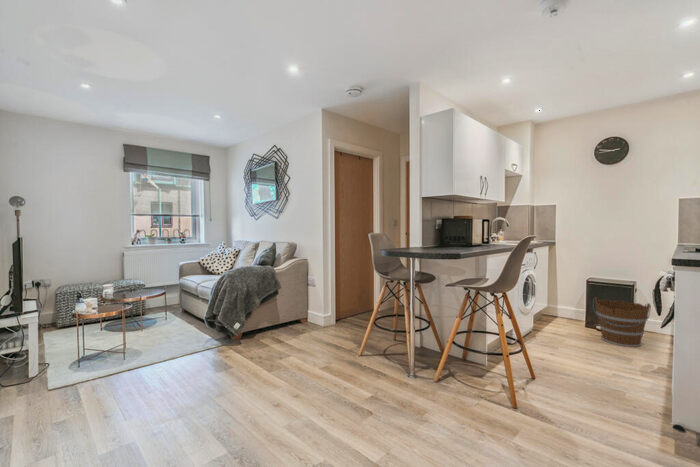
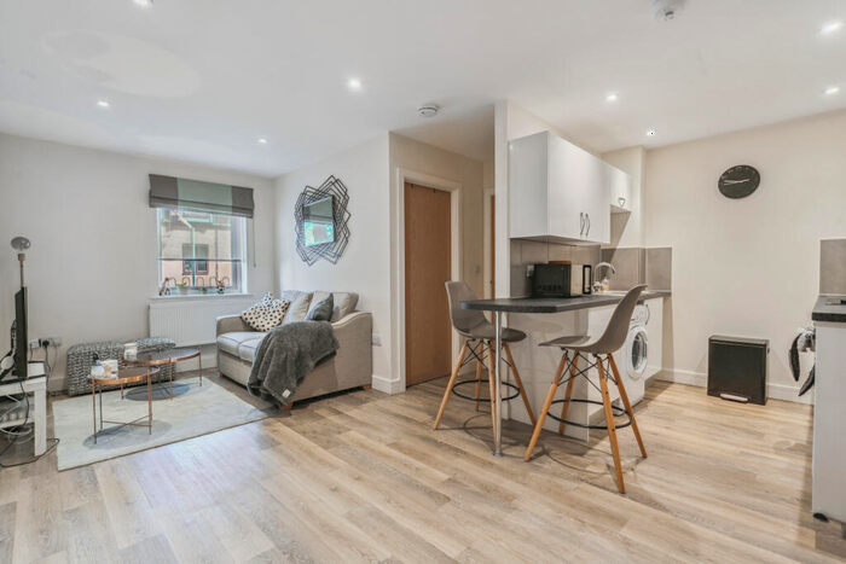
- bucket (620, 320)
